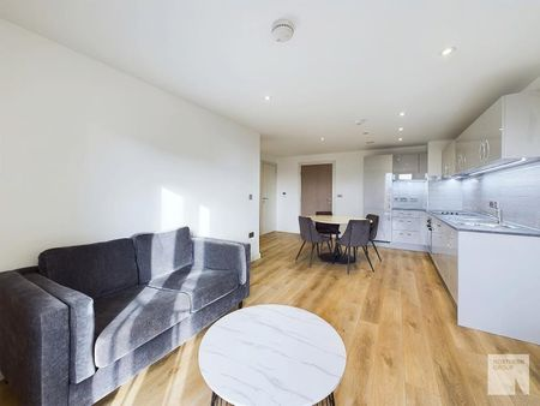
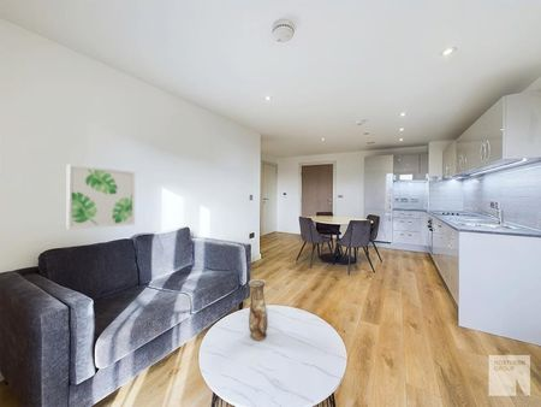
+ vase (257, 308)
+ wall art (103, 197)
